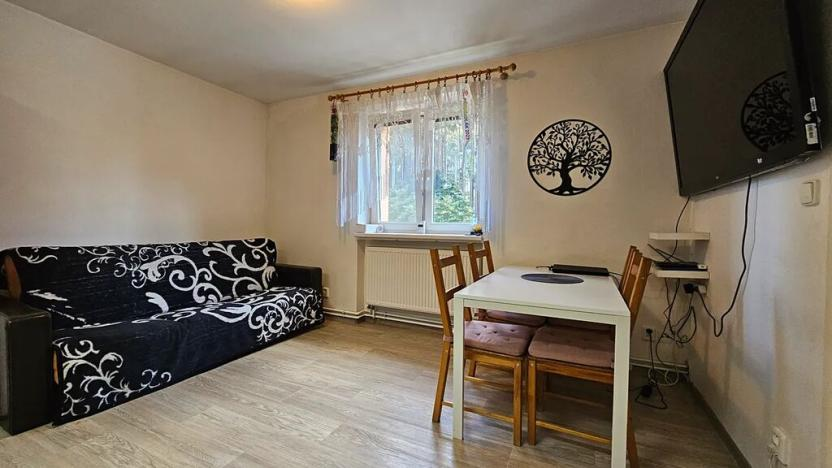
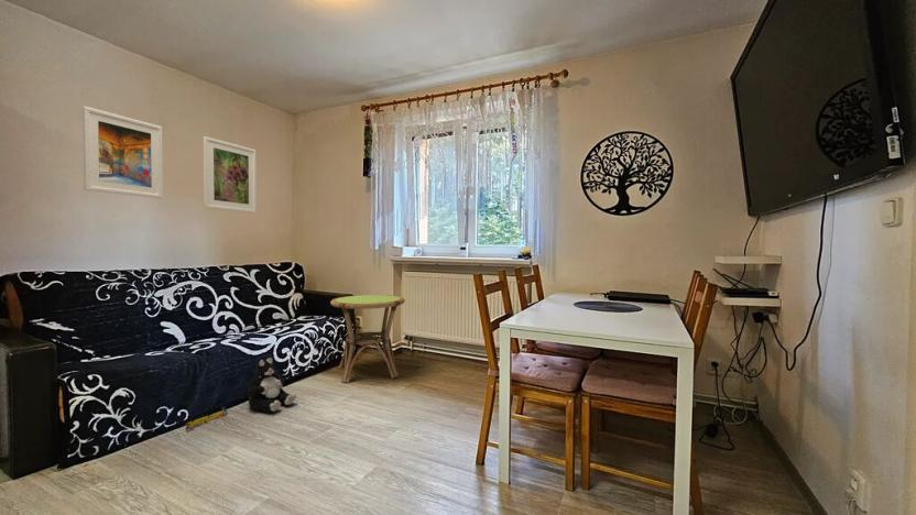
+ architectural model (206, 417)
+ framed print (126, 155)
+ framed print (231, 177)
+ plush toy (269, 382)
+ side table (368, 335)
